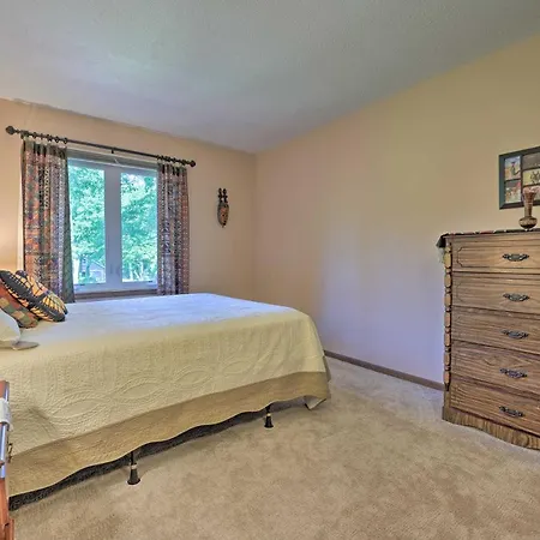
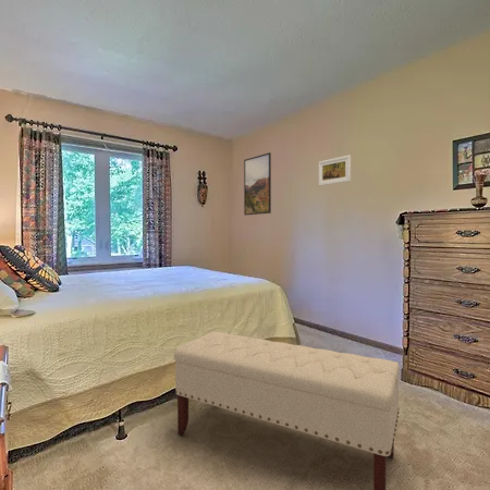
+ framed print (333, 171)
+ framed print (256, 185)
+ bench (280, 399)
